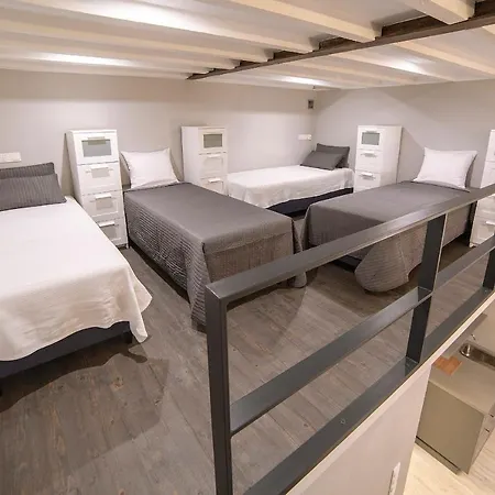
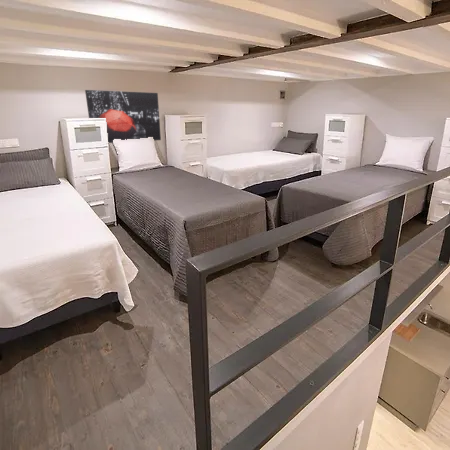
+ wall art (126, 117)
